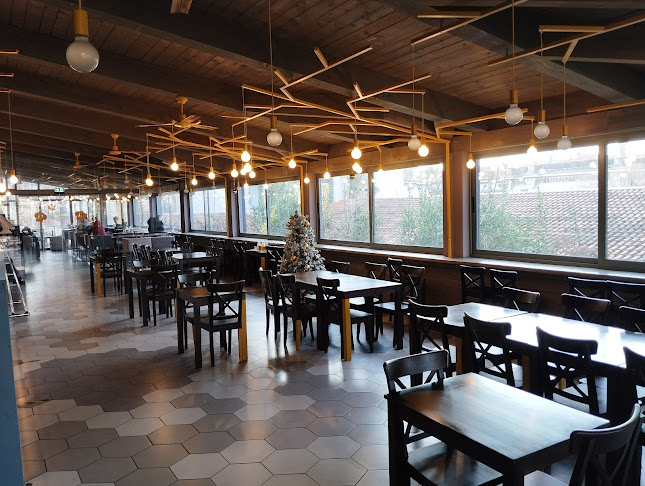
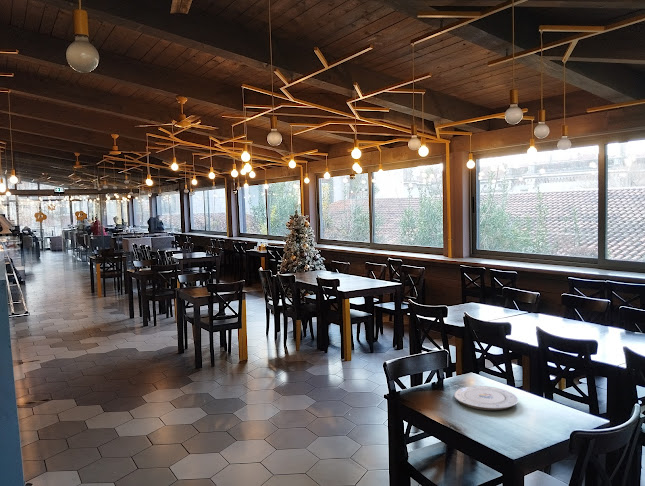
+ plate (485, 397)
